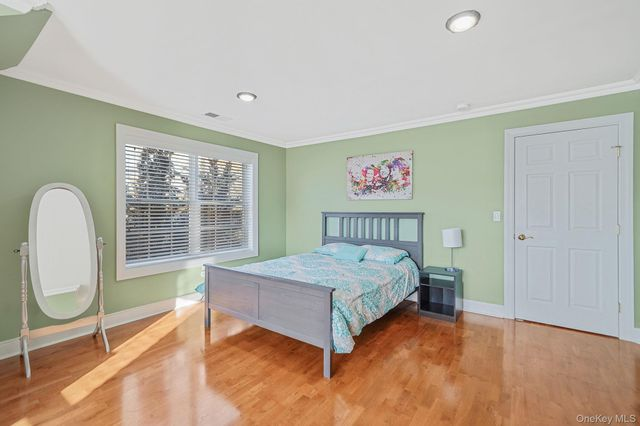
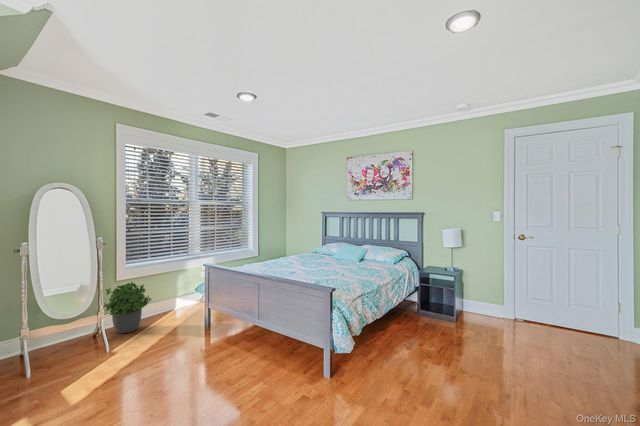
+ potted plant (128, 306)
